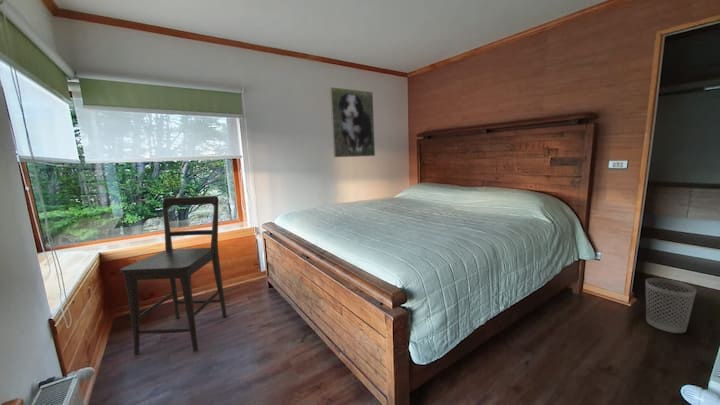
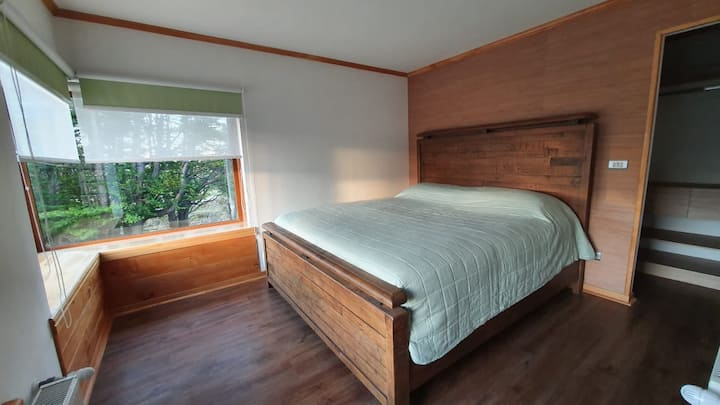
- chair (180, 267)
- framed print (353, 123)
- wastebasket (668, 305)
